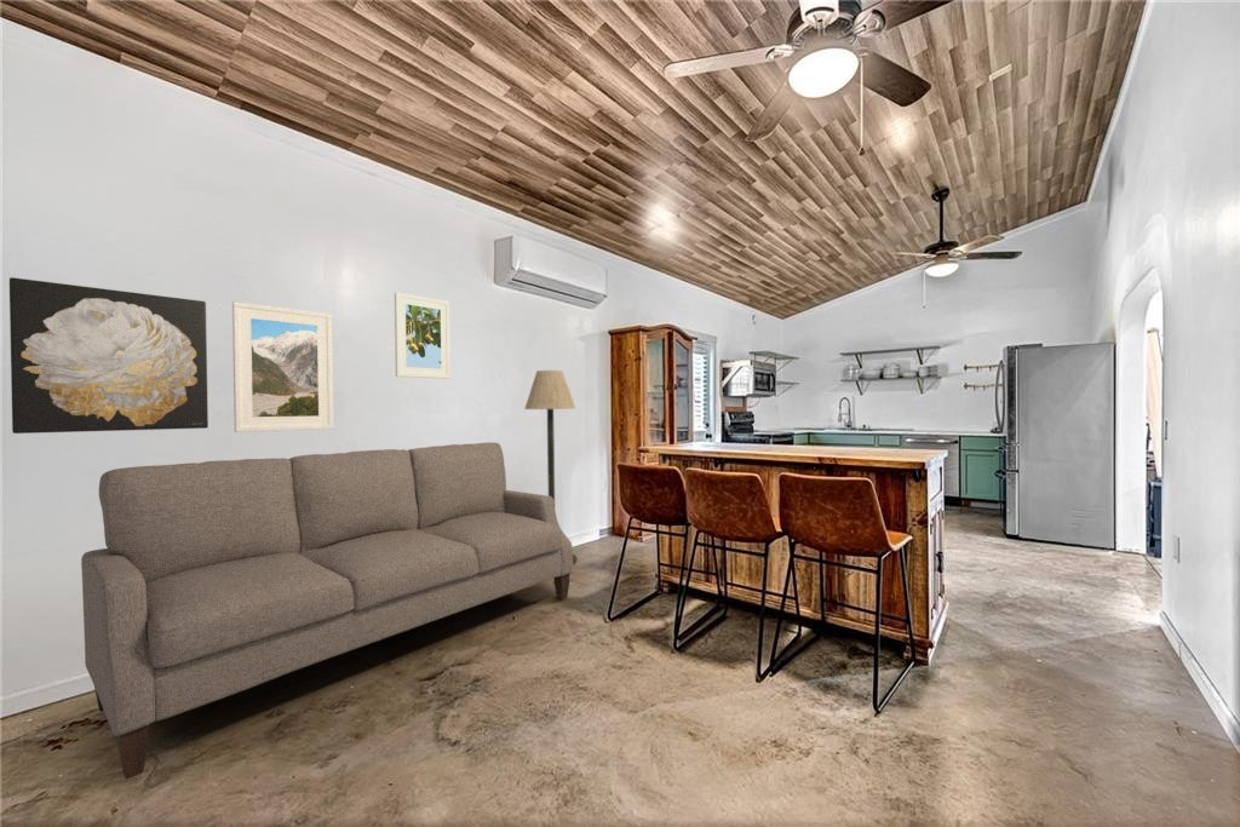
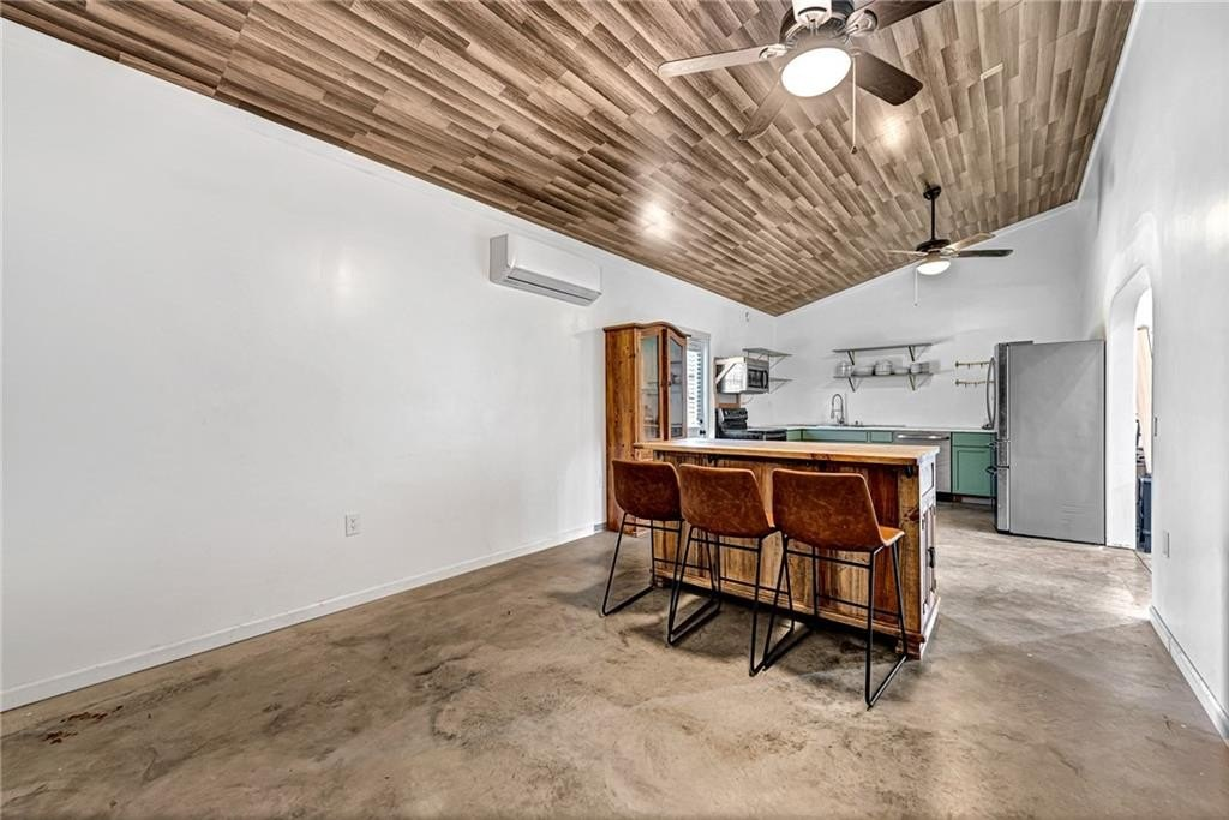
- wall art (117, 361)
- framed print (423, 337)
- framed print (286, 369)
- sofa (378, 546)
- floor lamp (551, 466)
